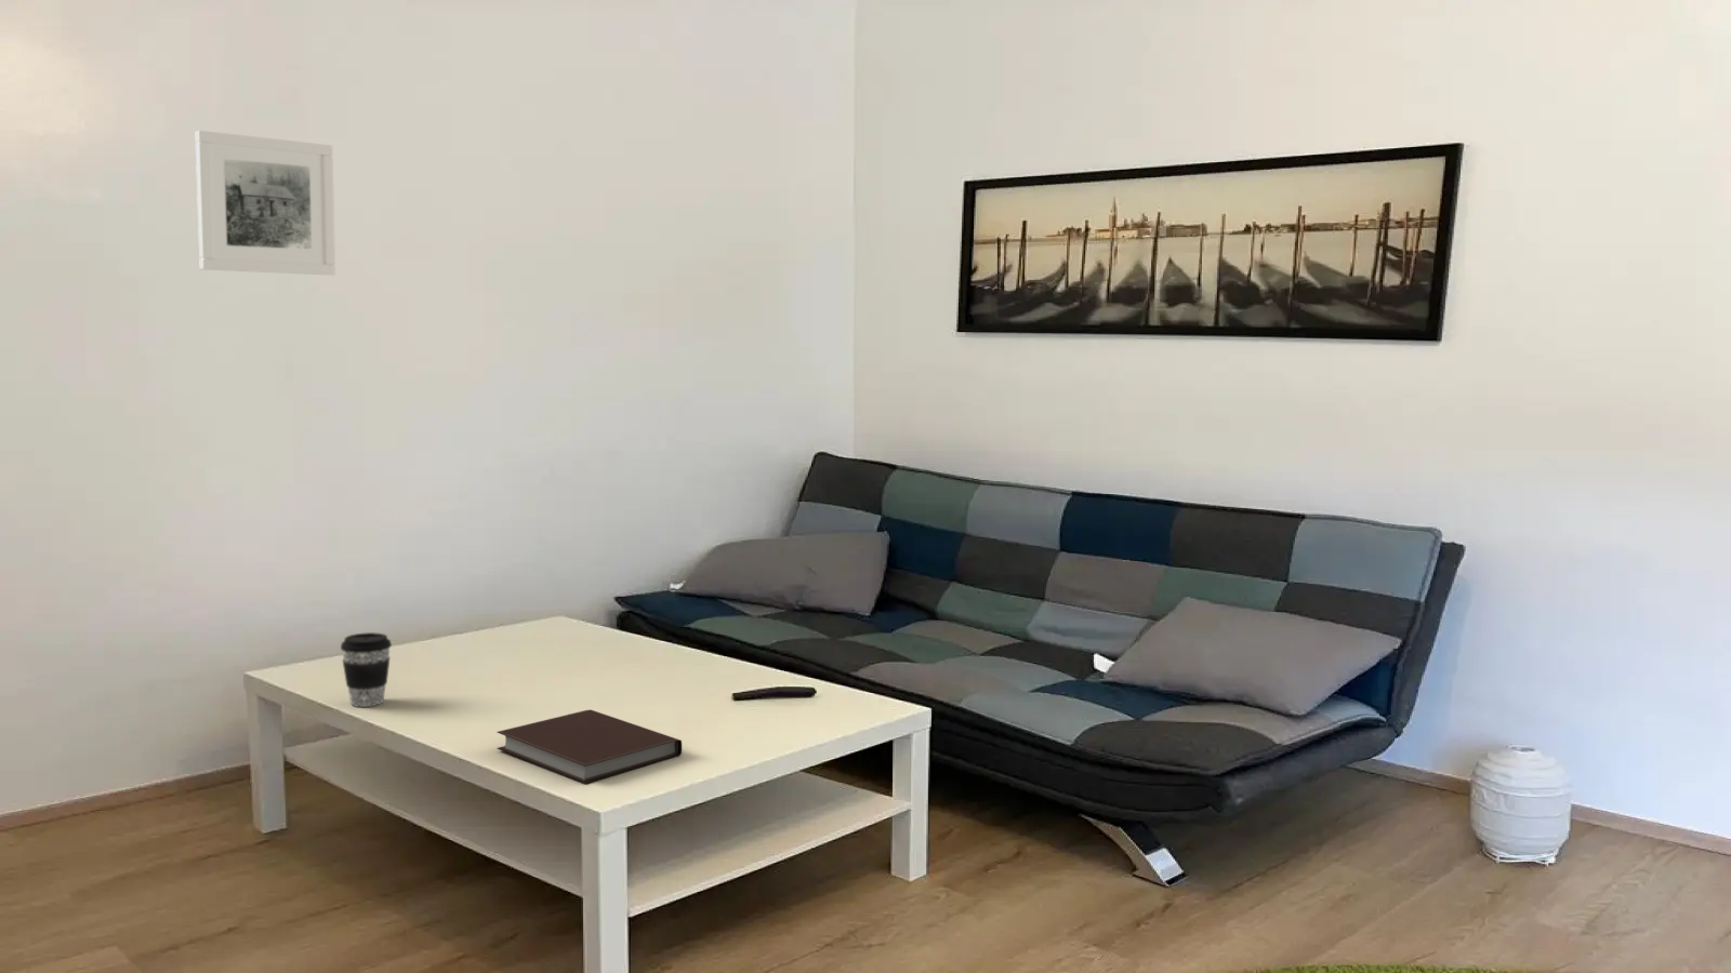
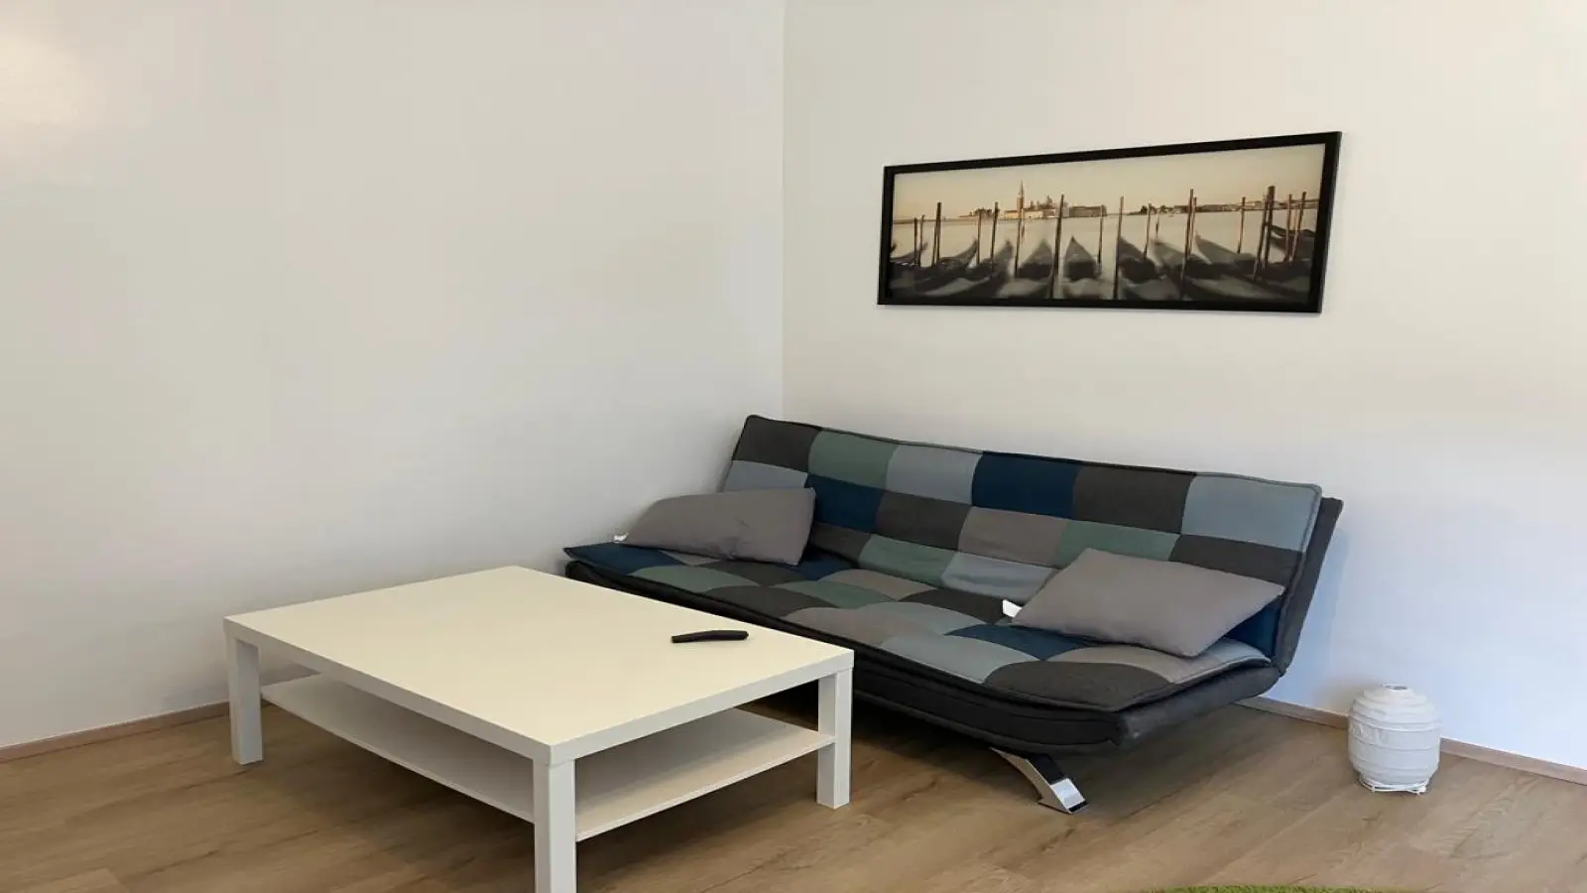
- notebook (588, 743)
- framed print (267, 206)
- coffee cup (366, 669)
